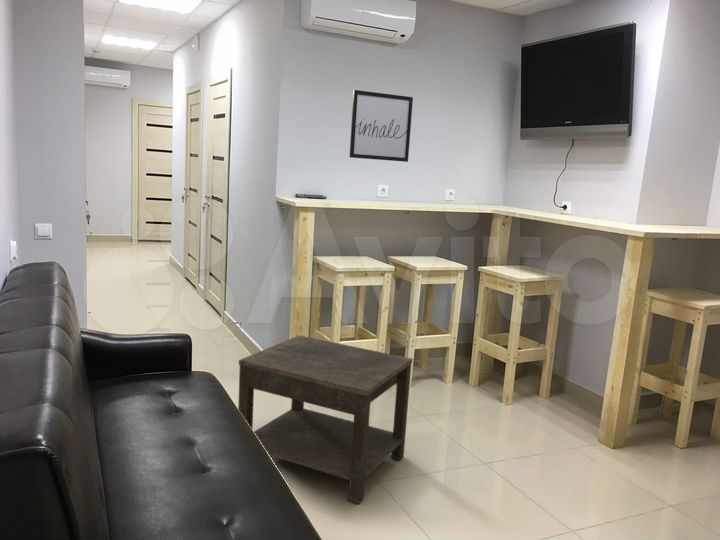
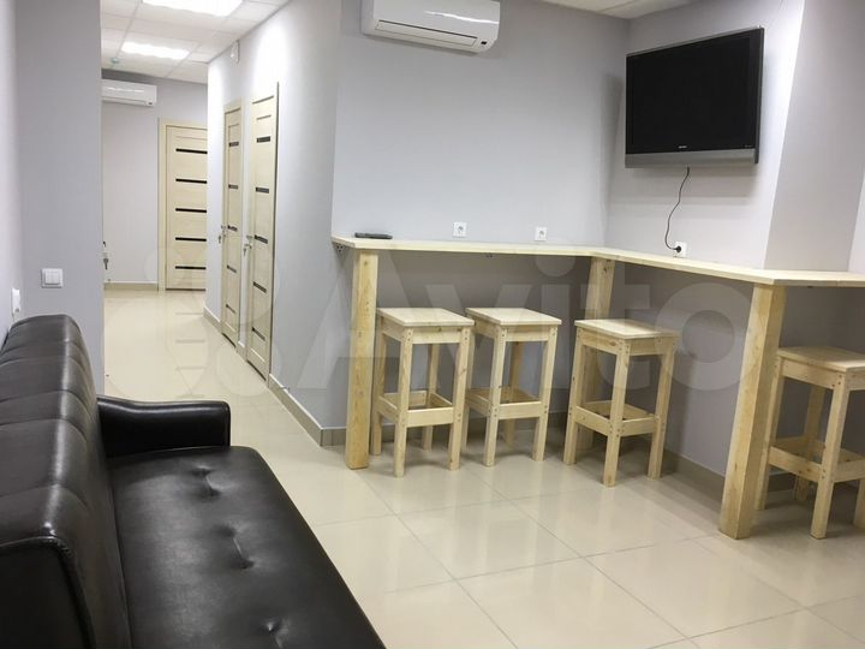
- wall art (381, 126)
- side table (326, 407)
